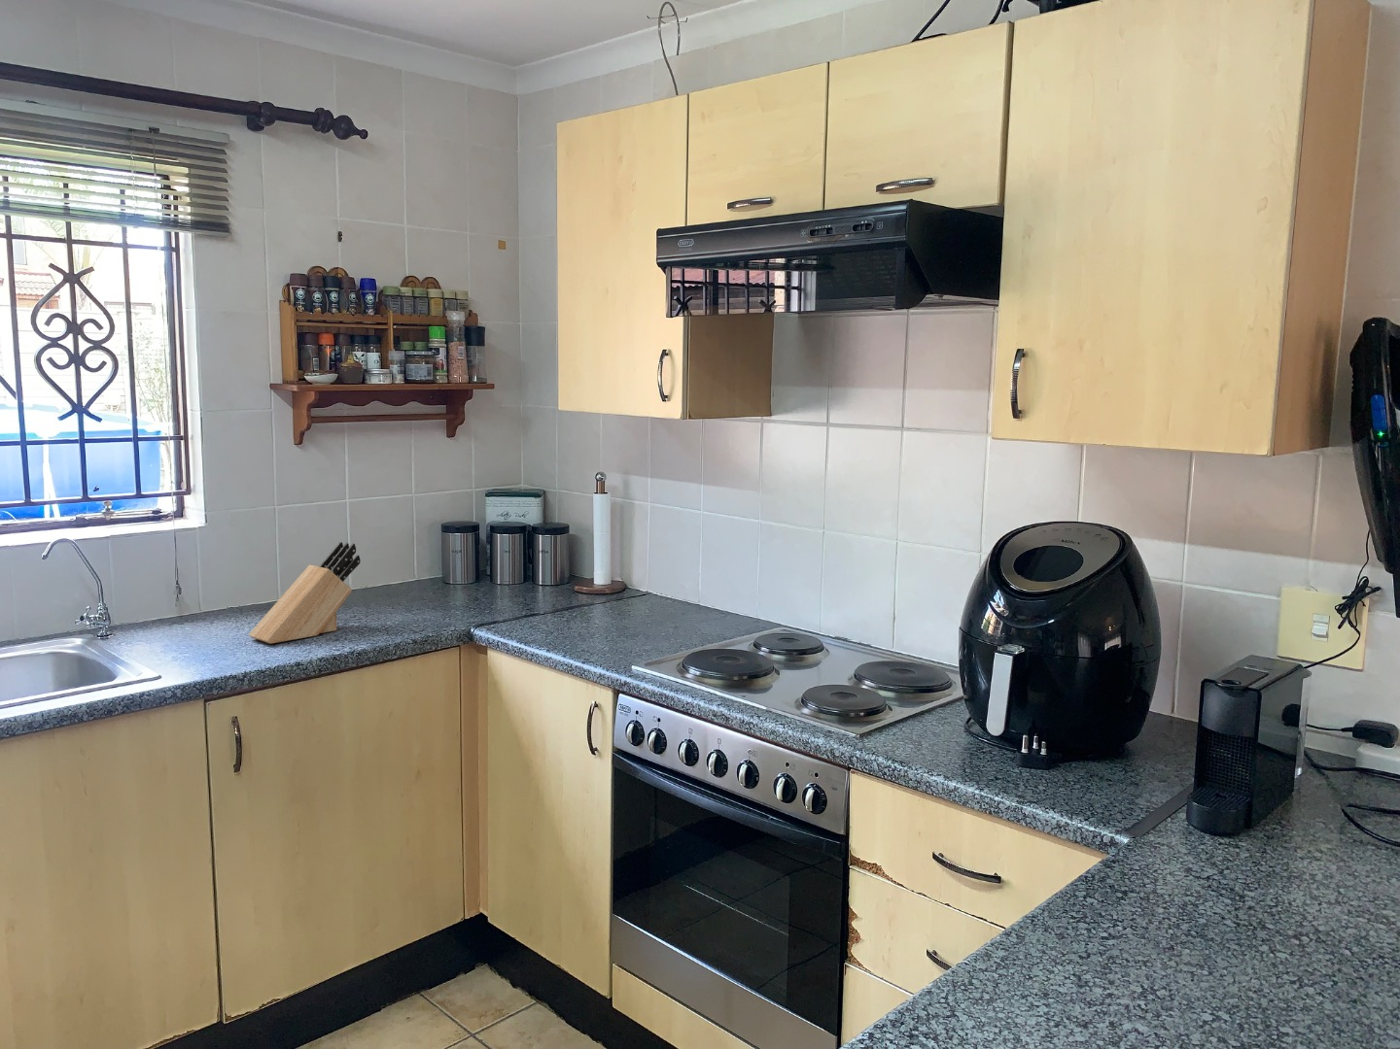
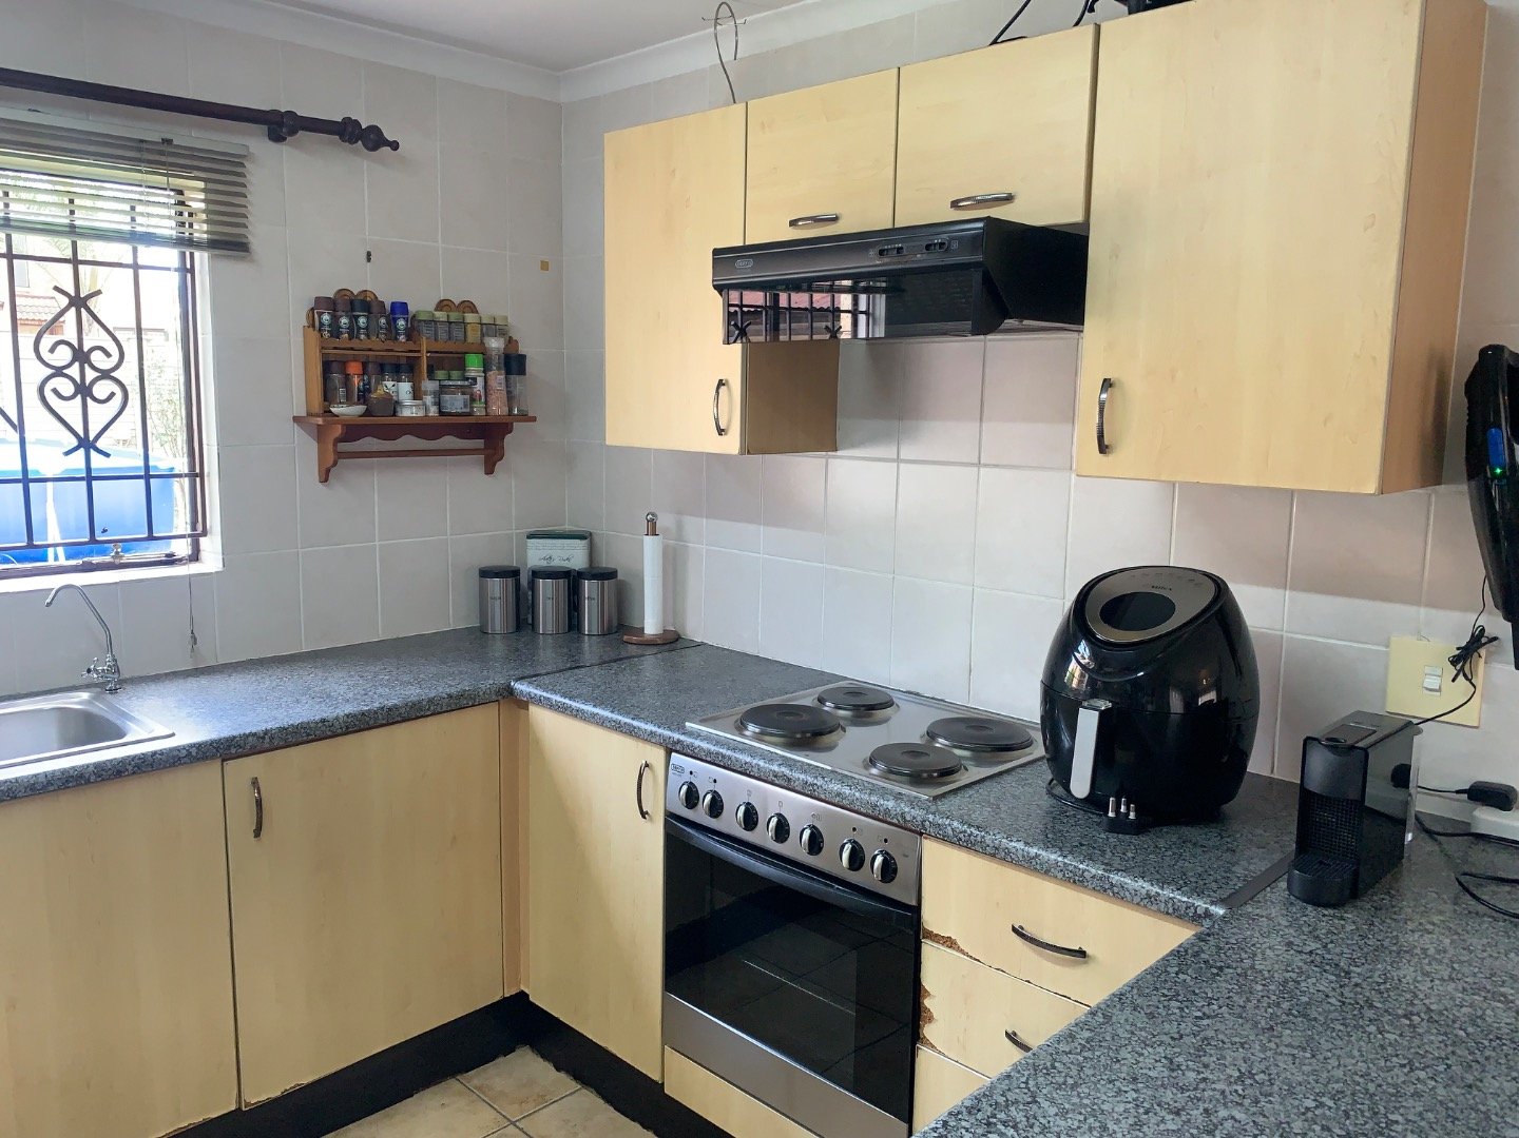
- knife block (309, 590)
